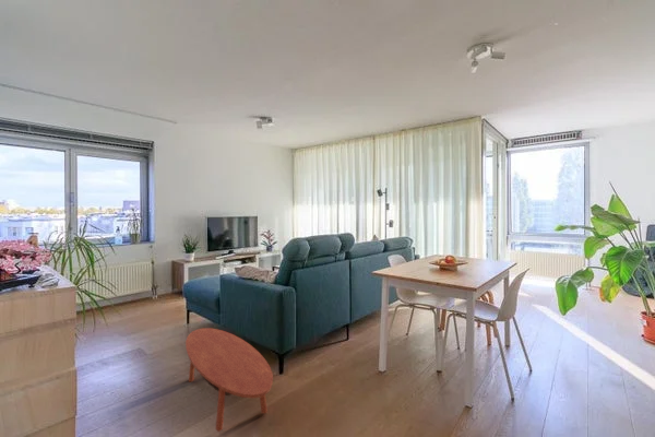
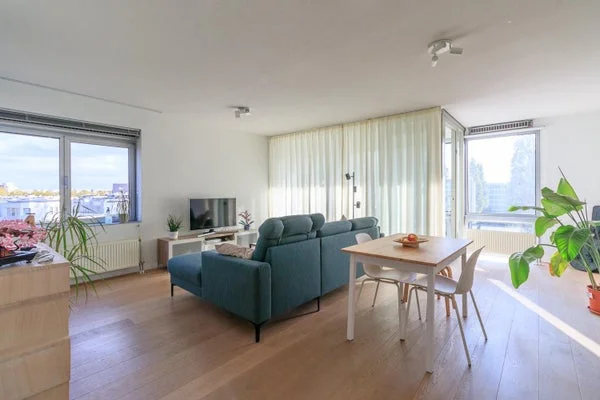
- coffee table (224, 374)
